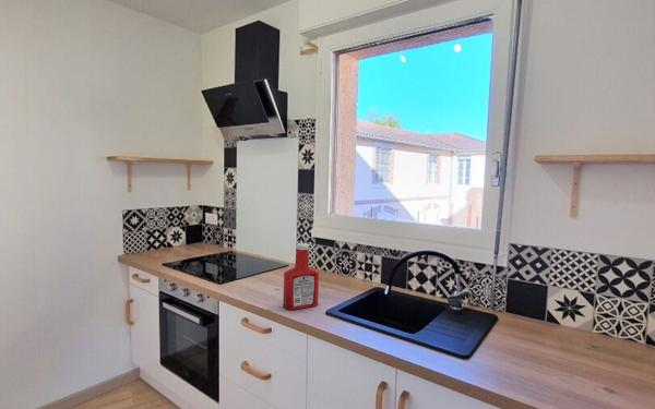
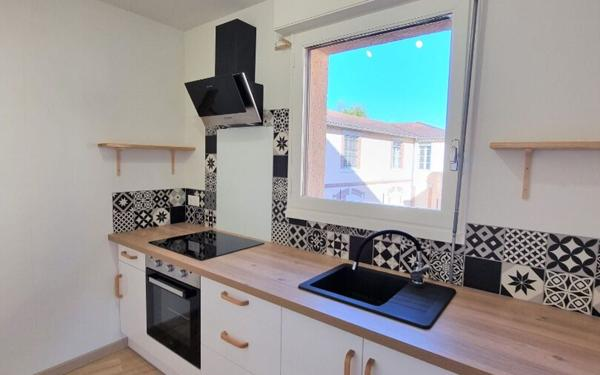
- soap bottle (301, 275)
